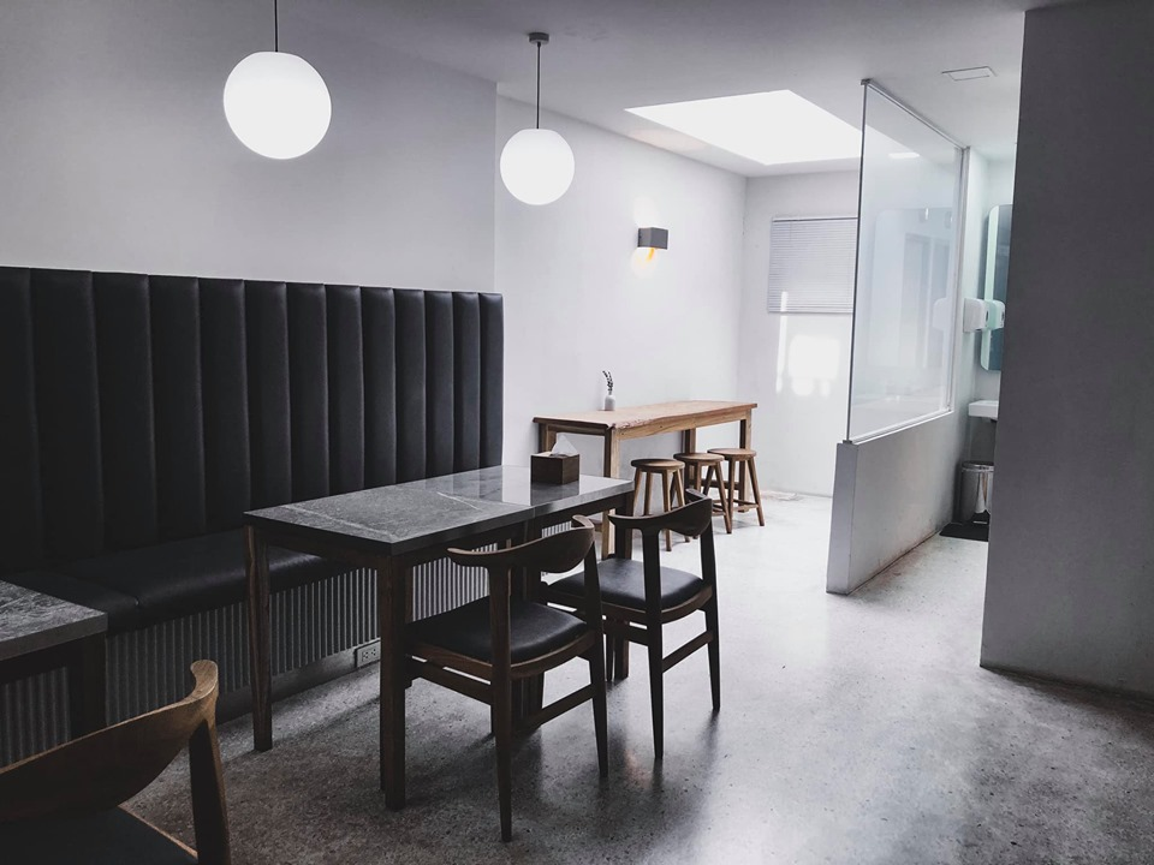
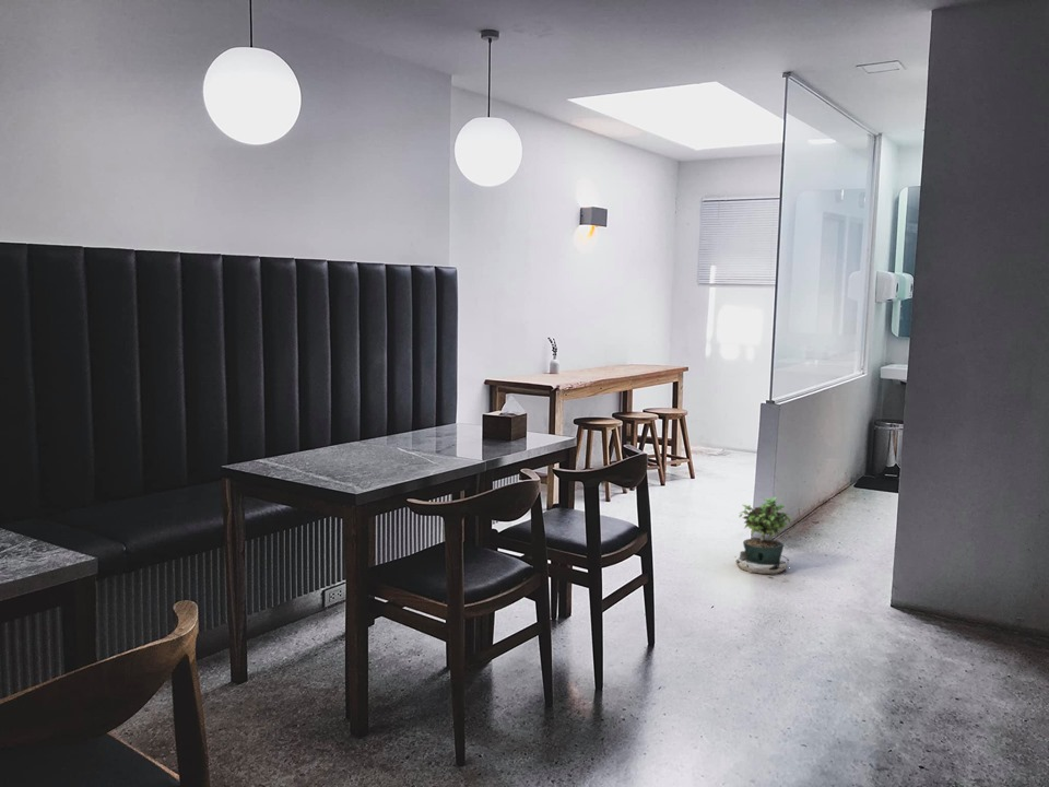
+ potted plant (767, 533)
